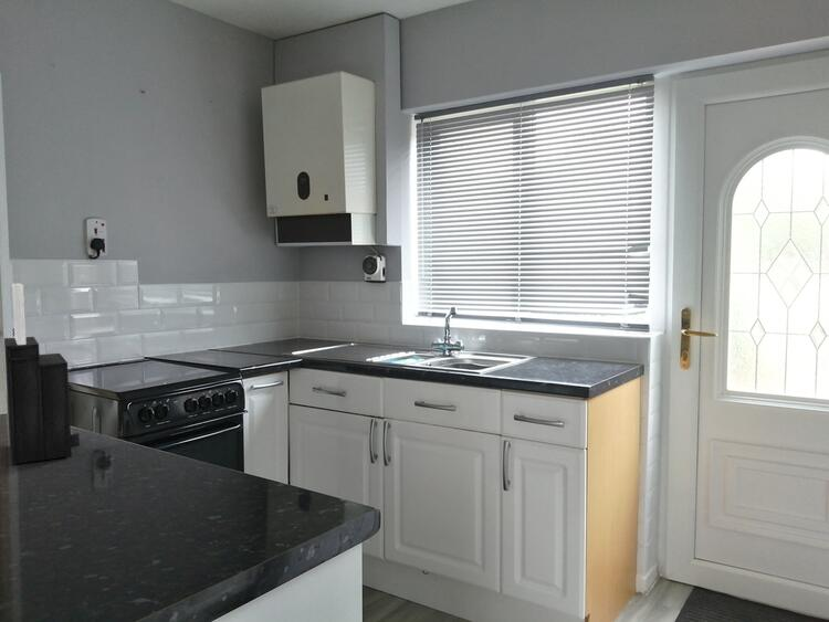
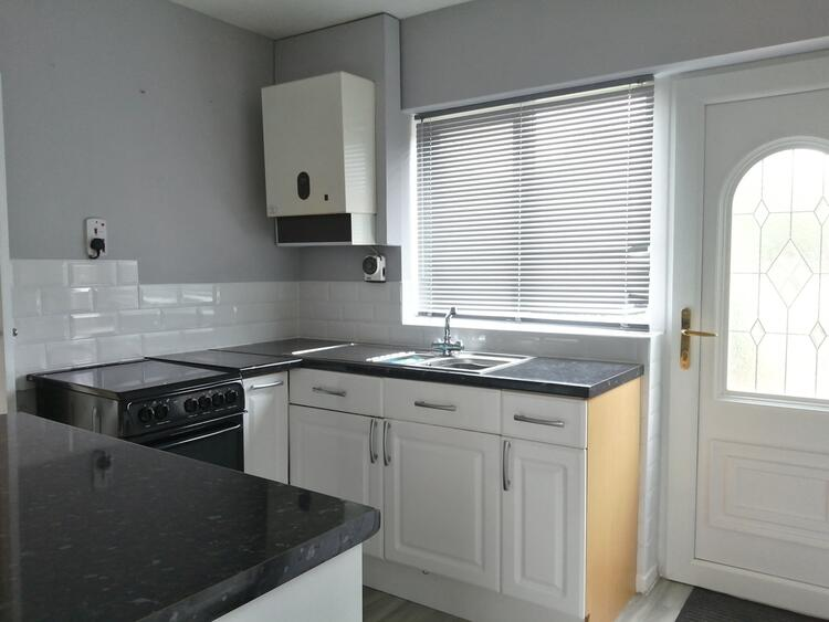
- knife block (41, 367)
